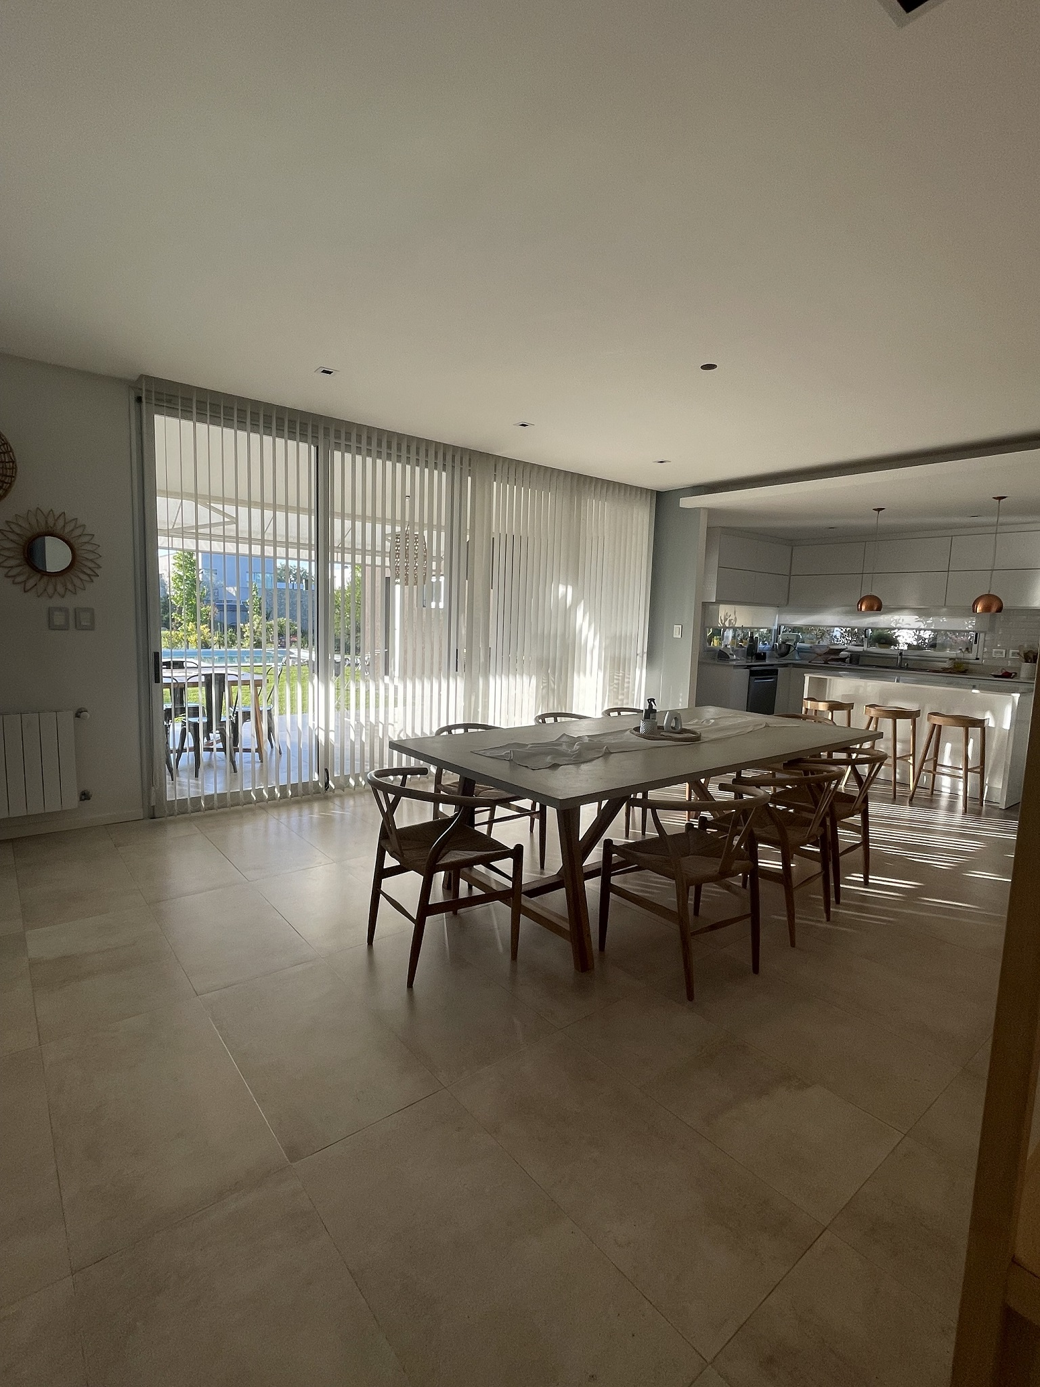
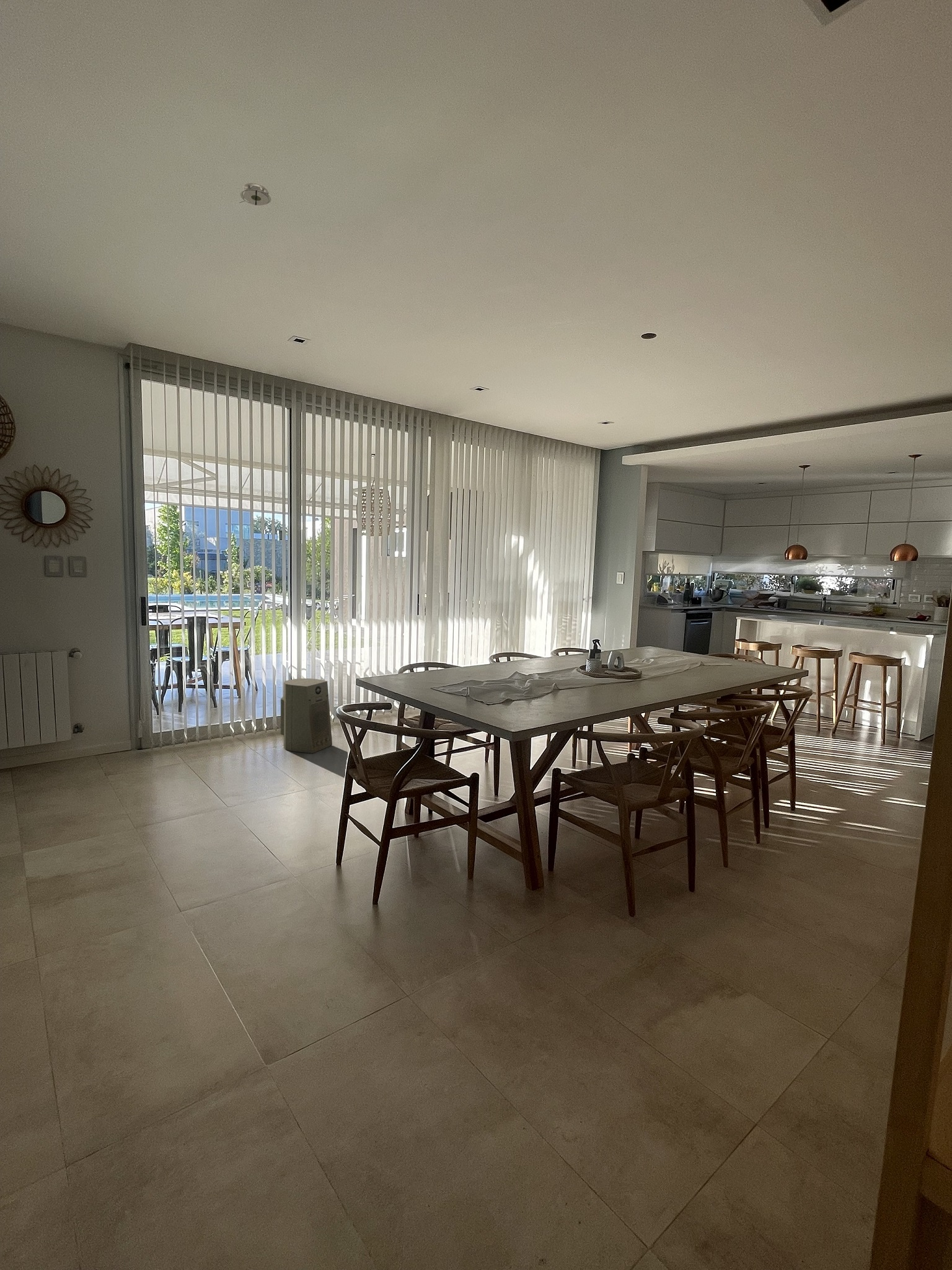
+ smoke detector (255, 194)
+ fan (303, 714)
